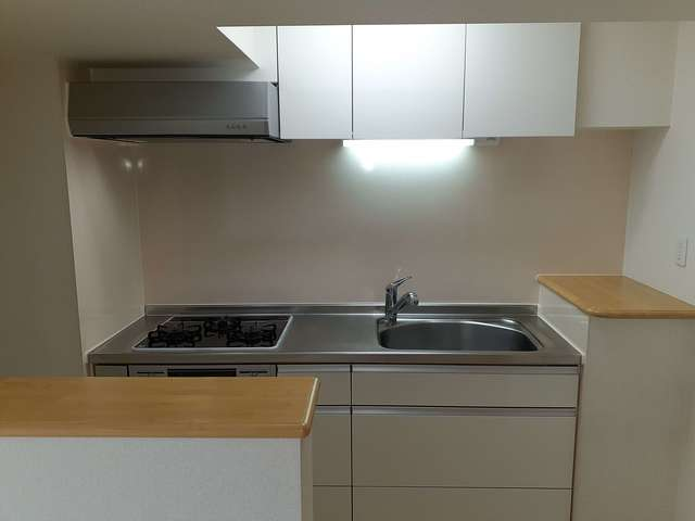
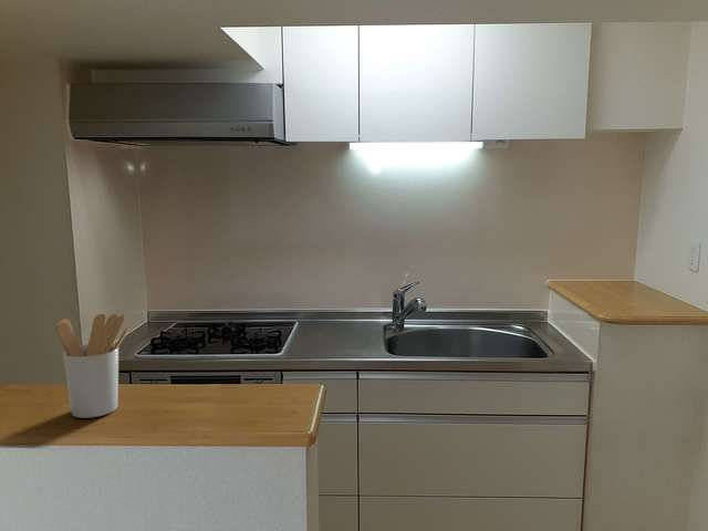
+ utensil holder (98, 361)
